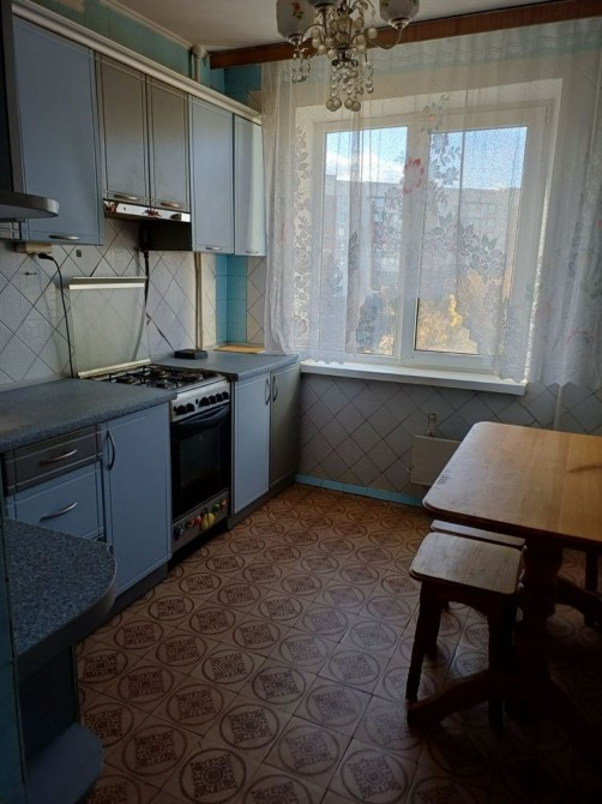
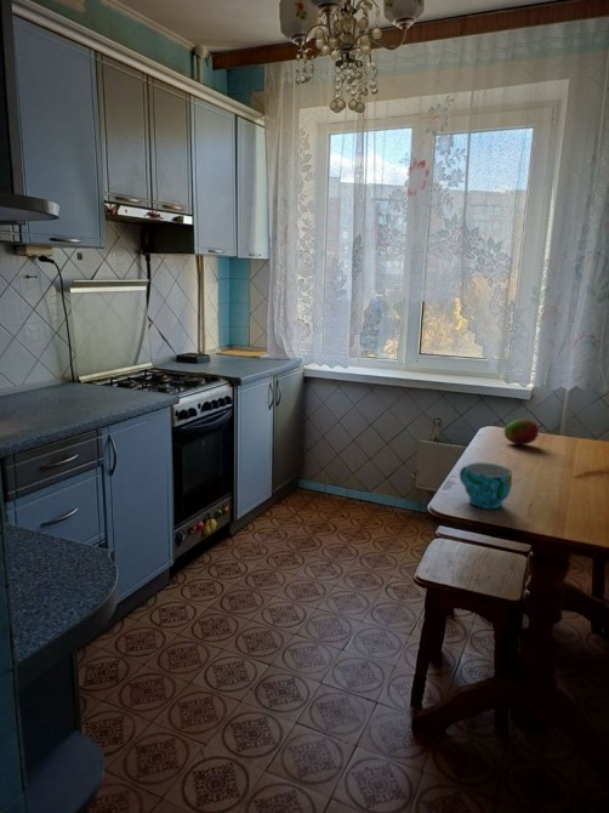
+ fruit (520, 431)
+ cup (483, 485)
